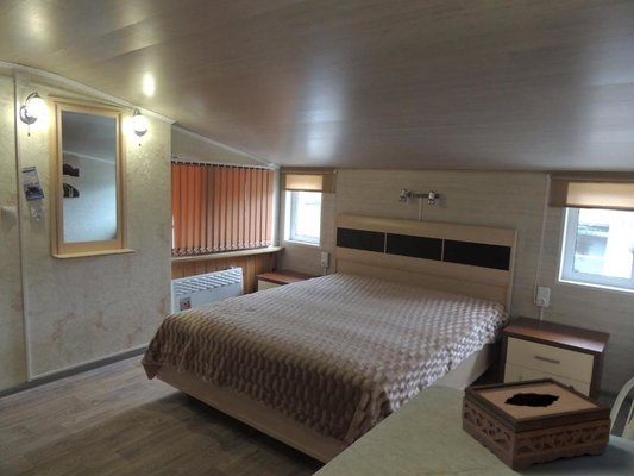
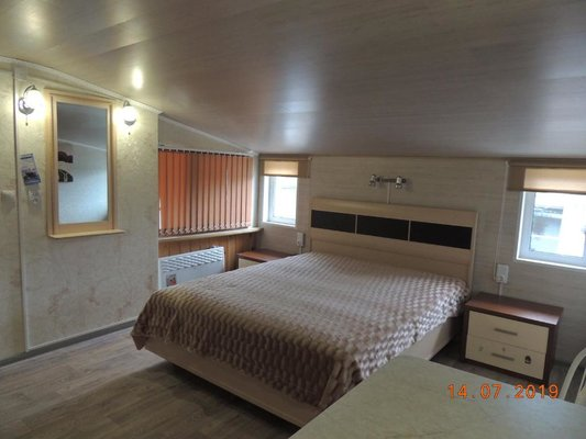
- tissue box (533, 418)
